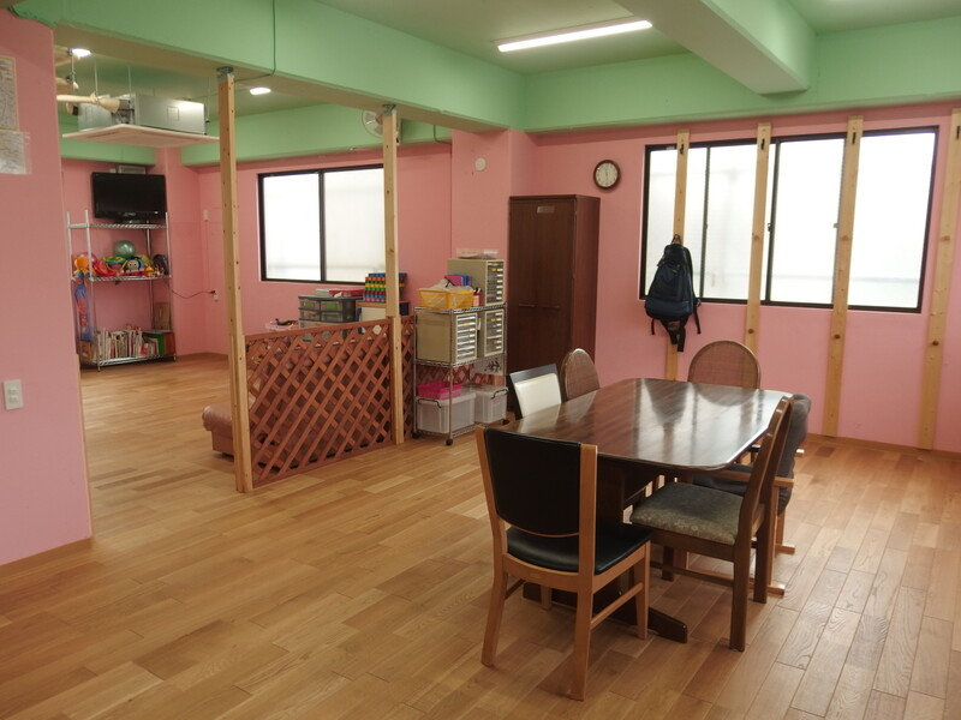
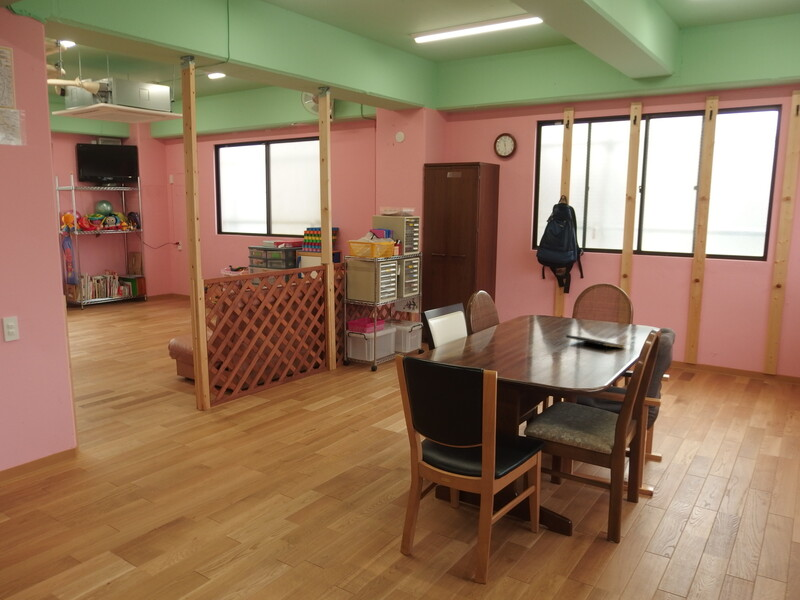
+ notepad (594, 341)
